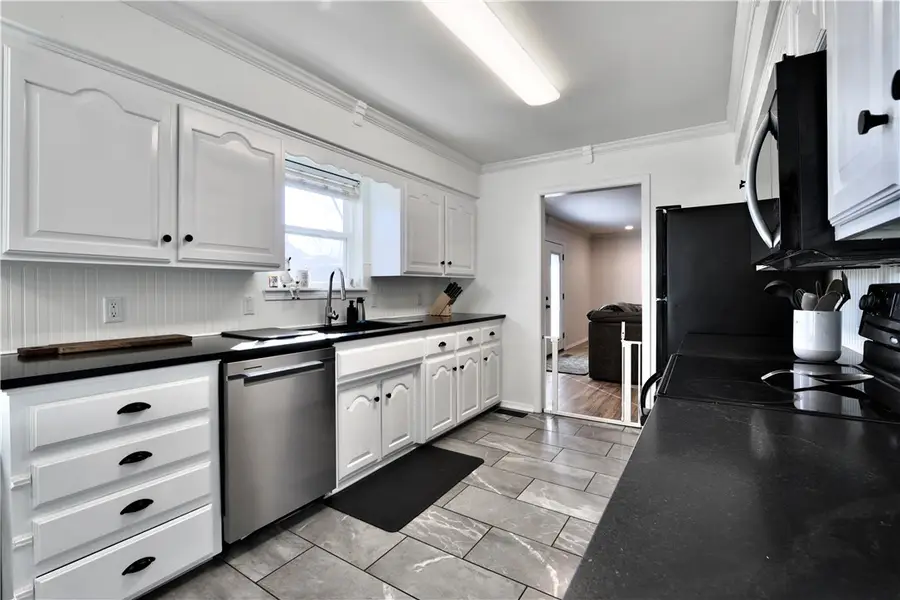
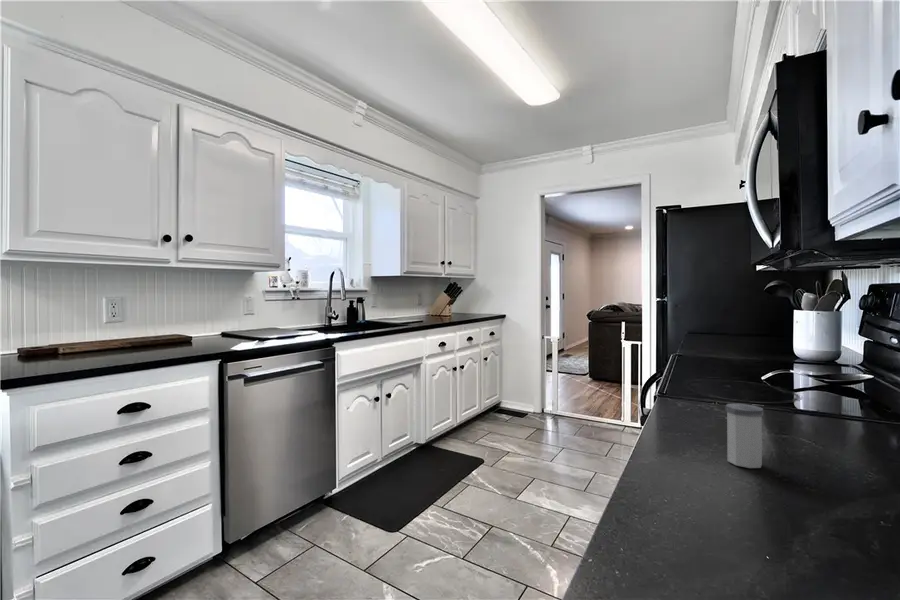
+ salt shaker (744, 434)
